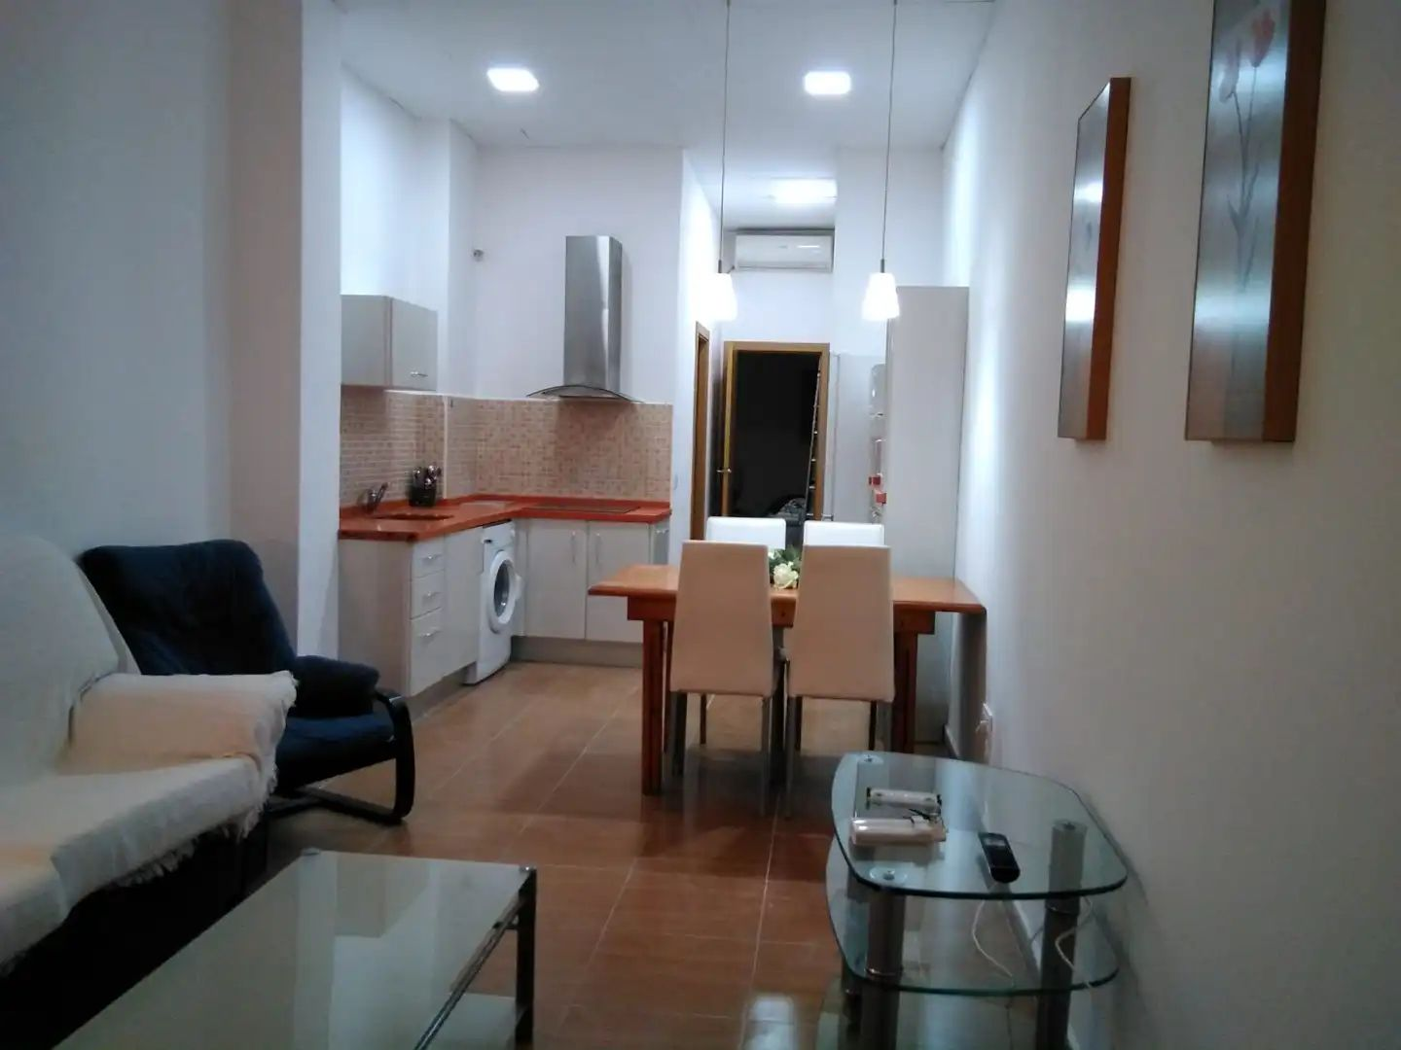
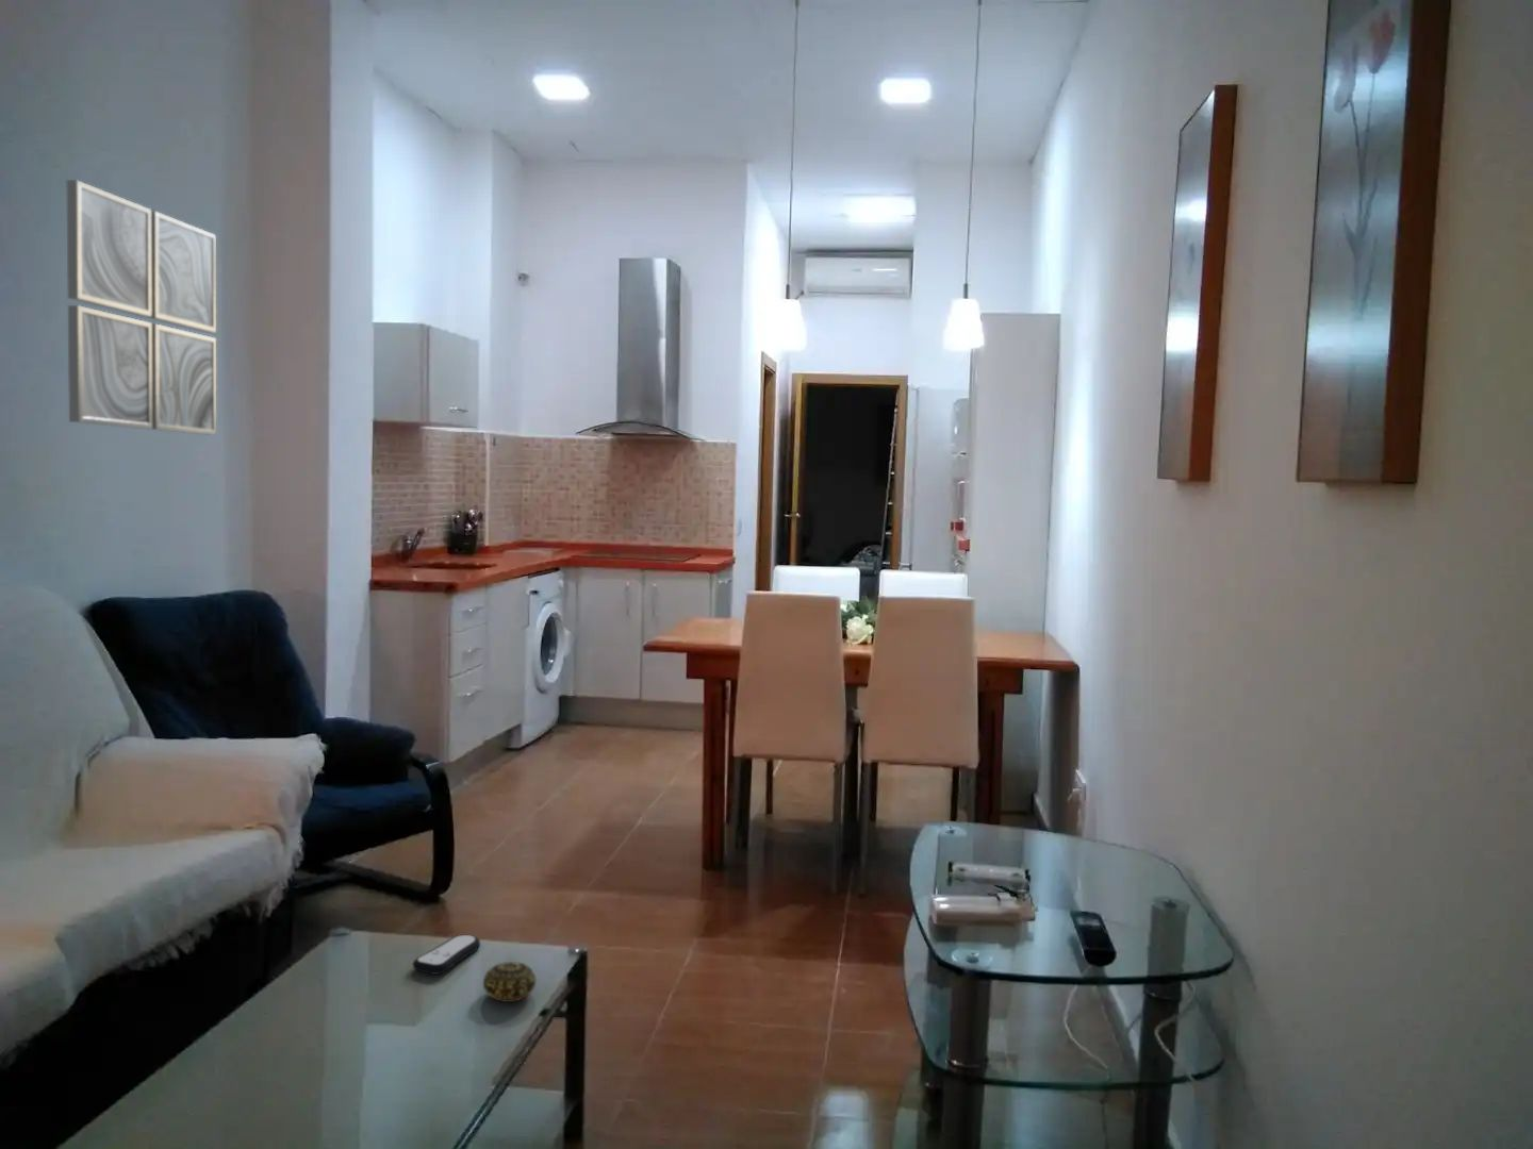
+ decorative ball (509, 981)
+ wall art (148, 322)
+ remote control (448, 952)
